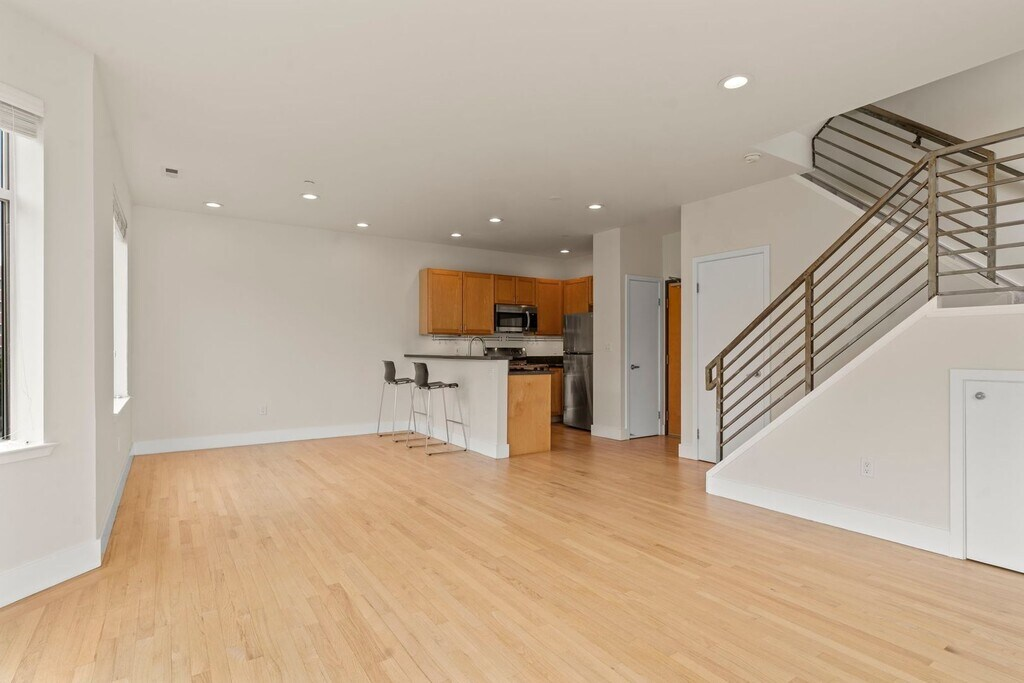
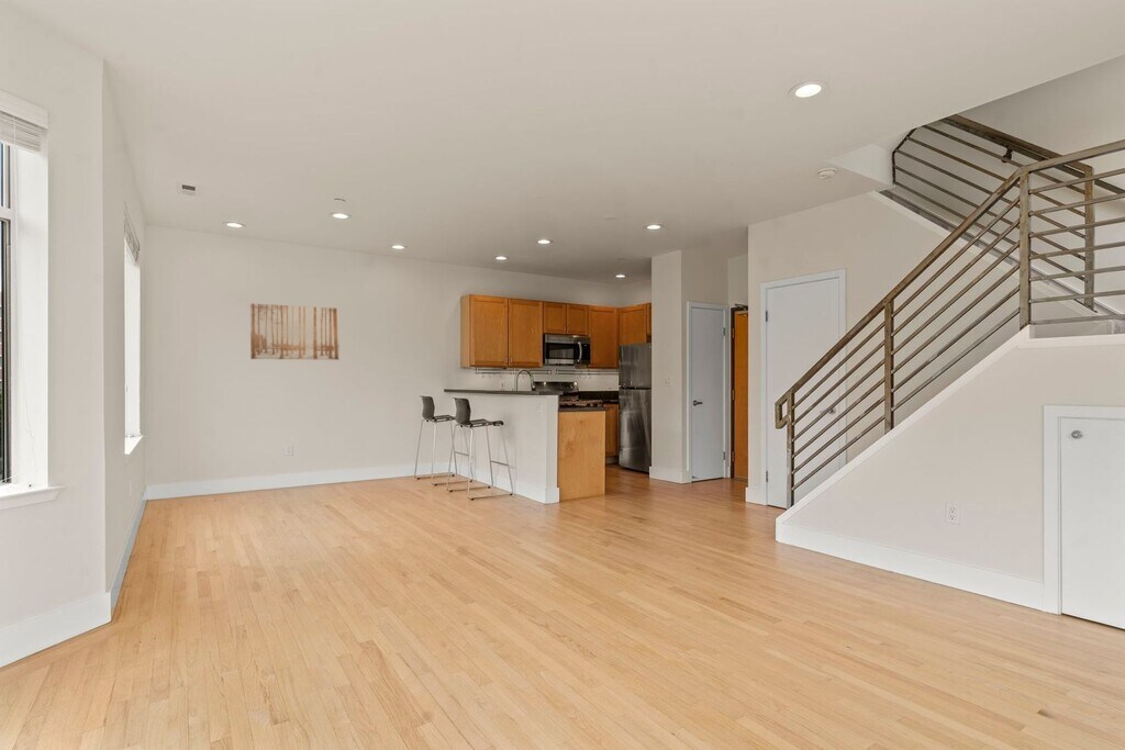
+ wall art (297, 333)
